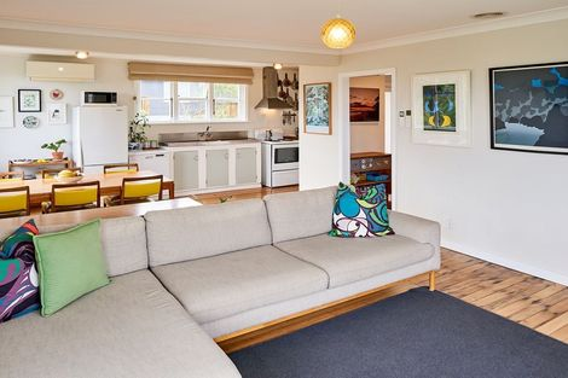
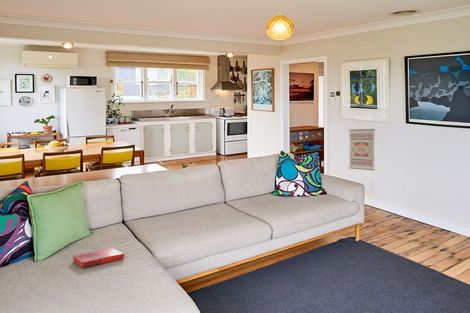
+ hardback book (98, 257)
+ wall art (361, 149)
